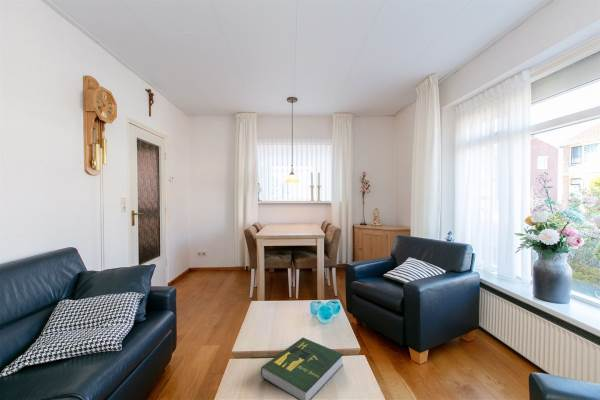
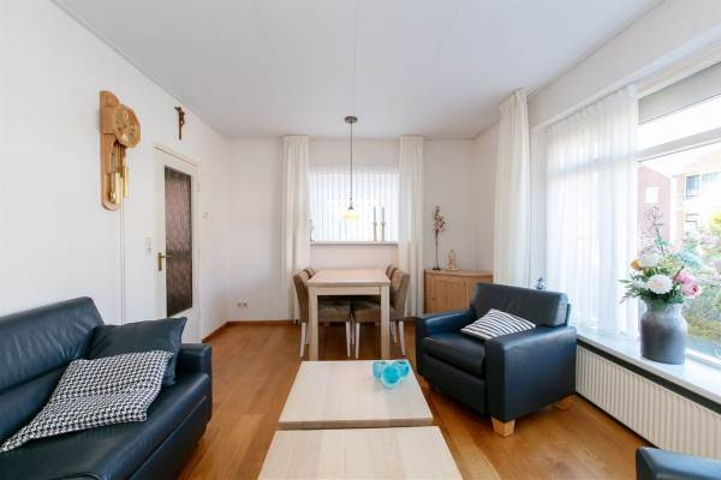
- book (303, 365)
